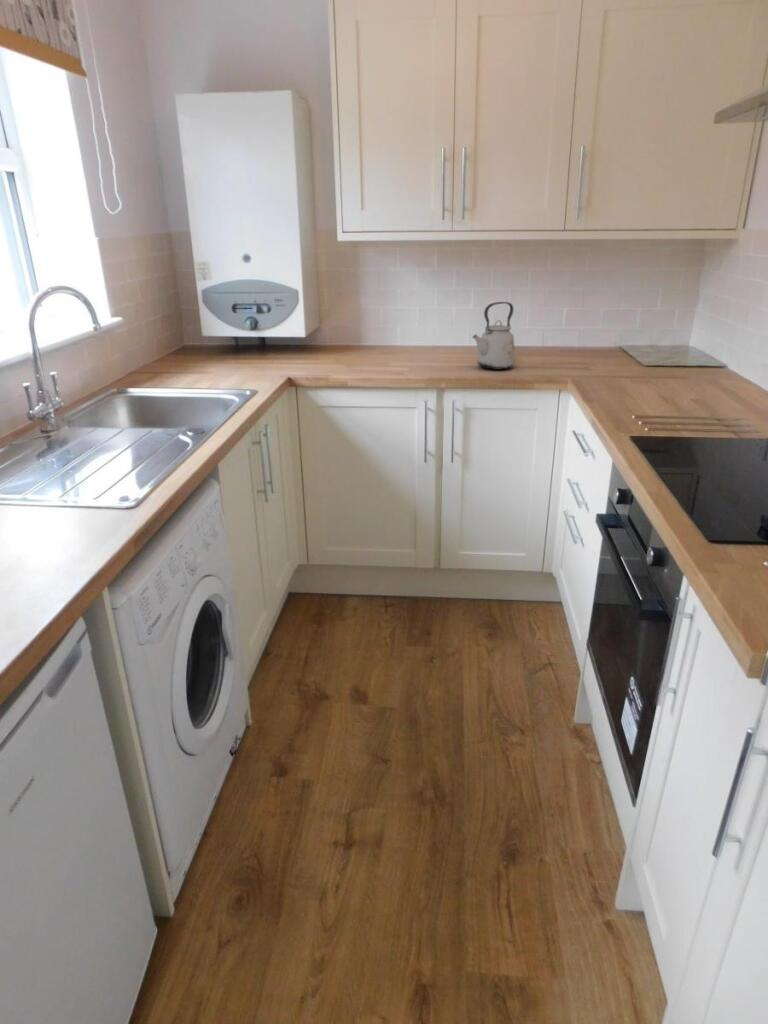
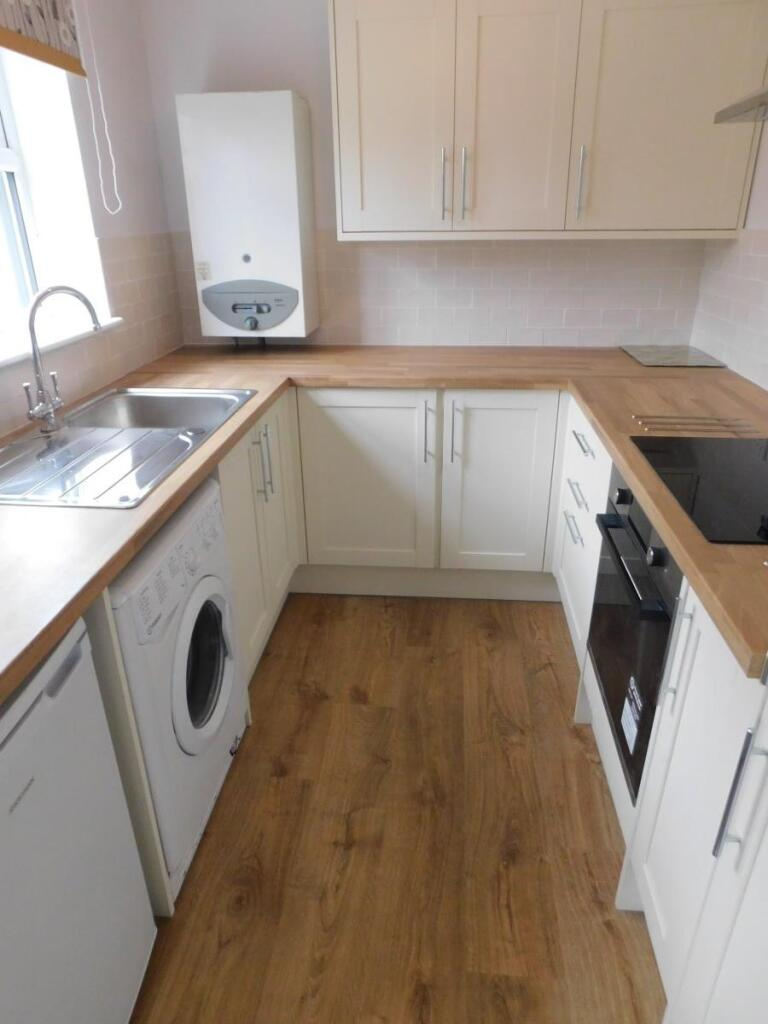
- kettle (492, 336)
